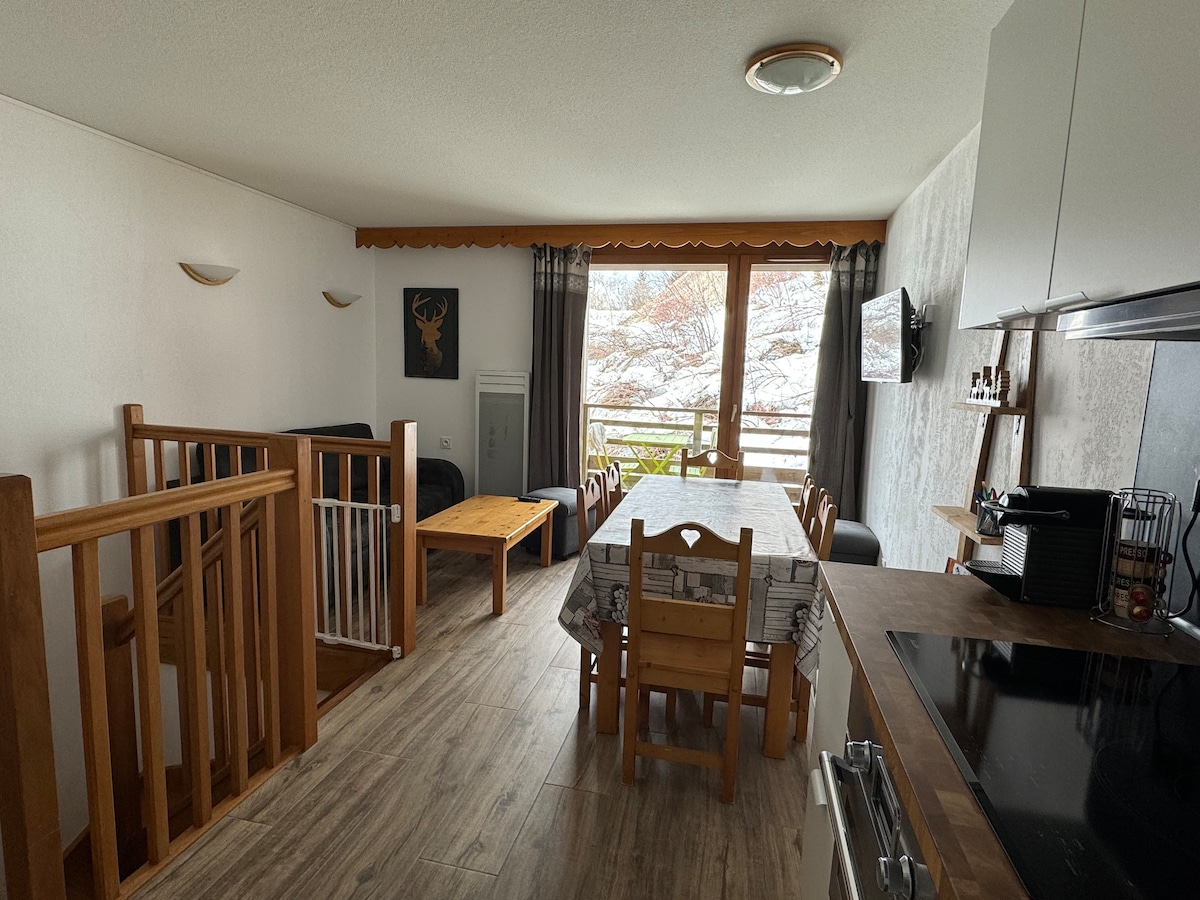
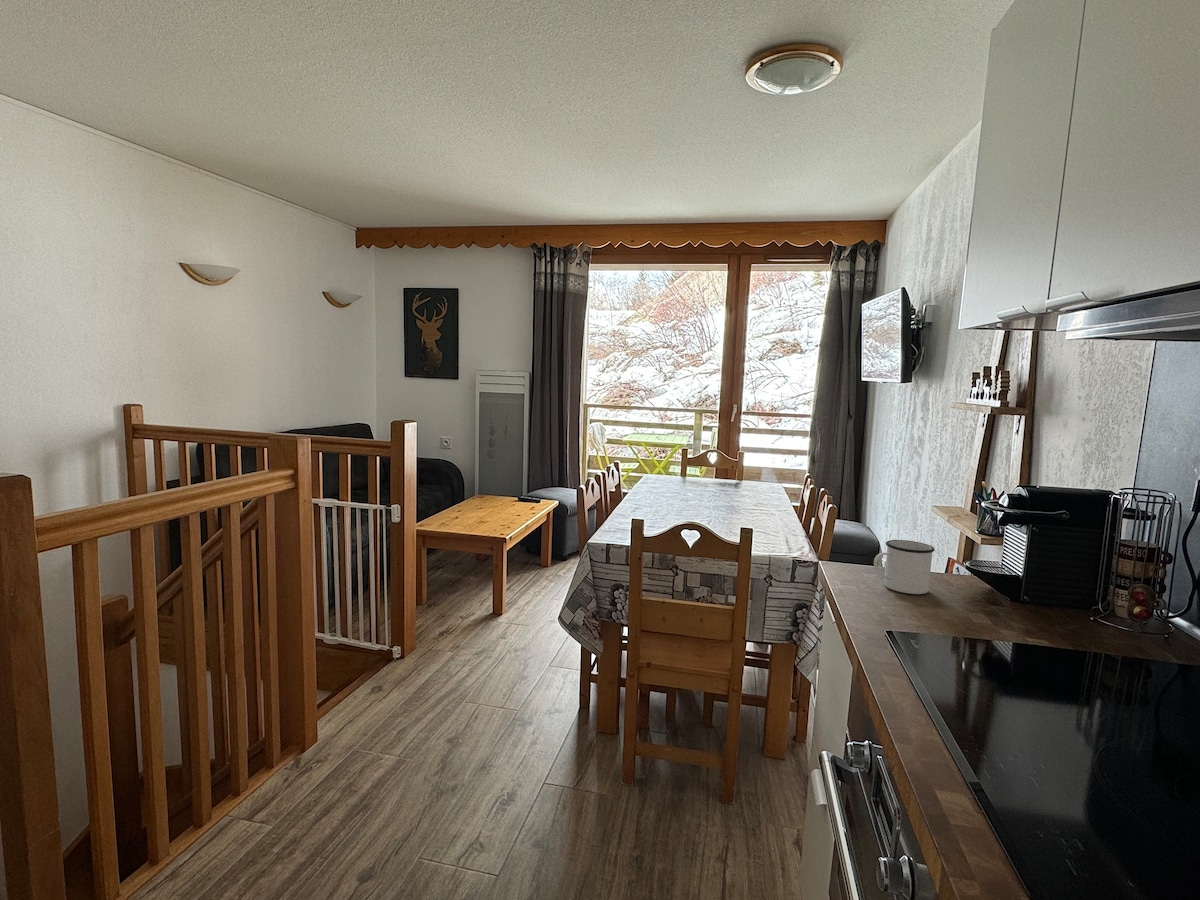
+ mug (901, 566)
